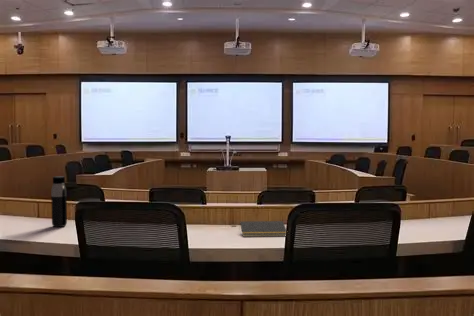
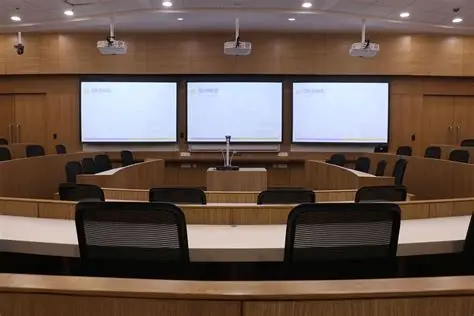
- water bottle (59, 201)
- notepad (263, 228)
